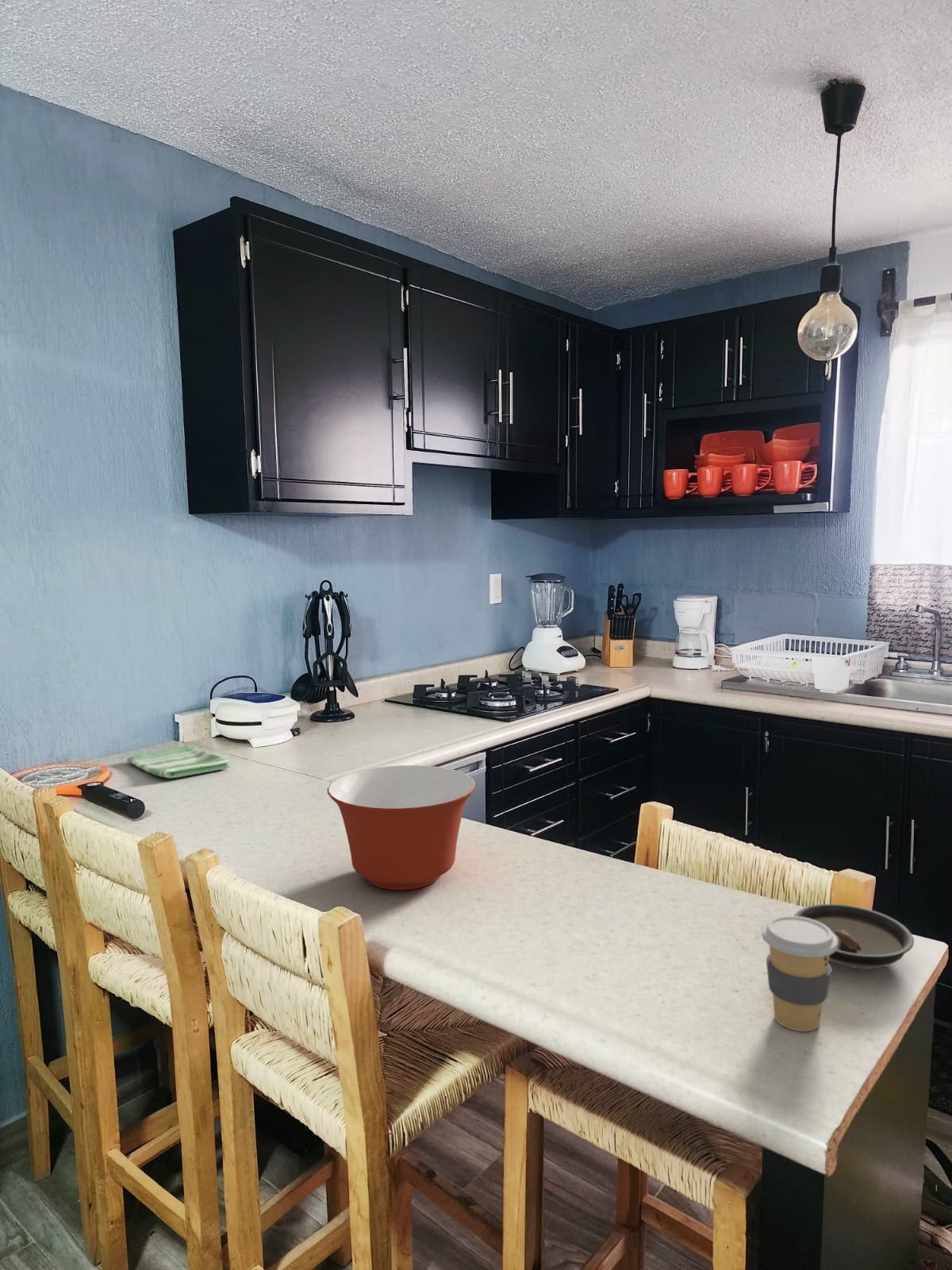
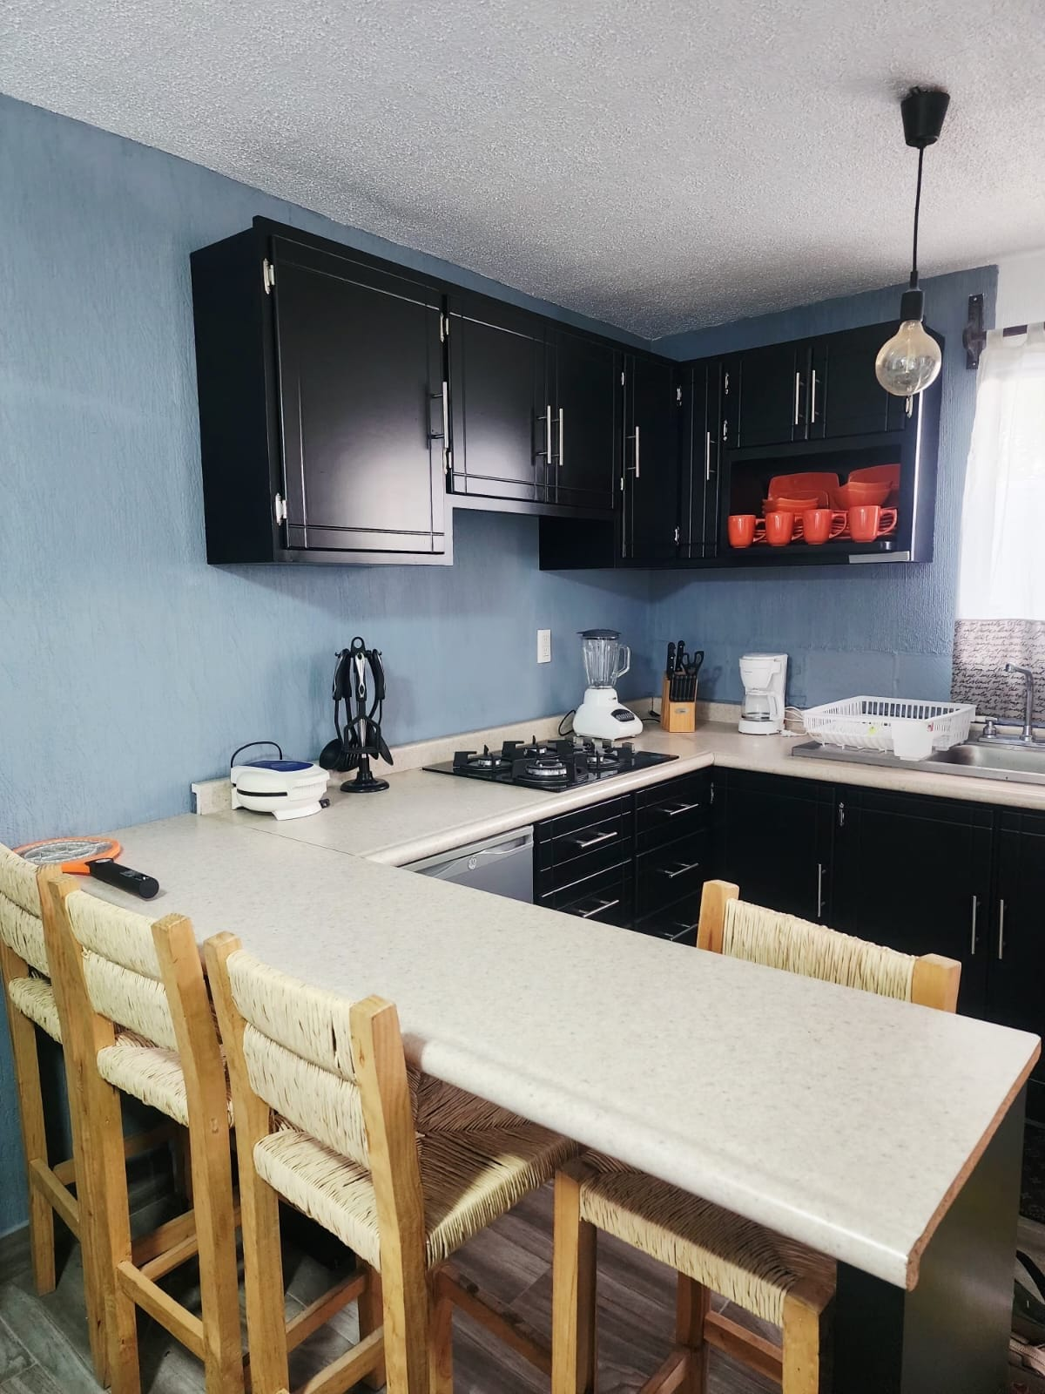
- dish towel (178, 760)
- saucer (850, 941)
- coffee cup (797, 974)
- mixing bowl (403, 830)
